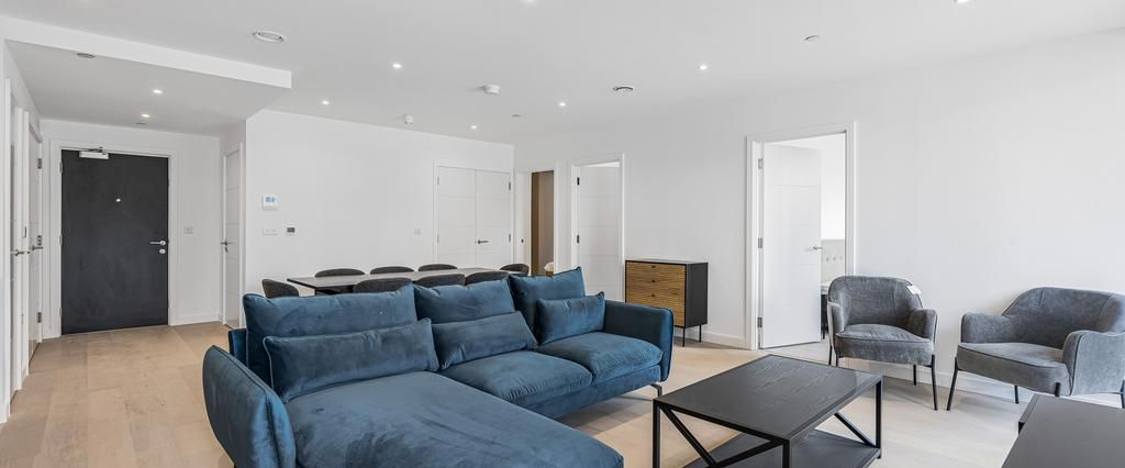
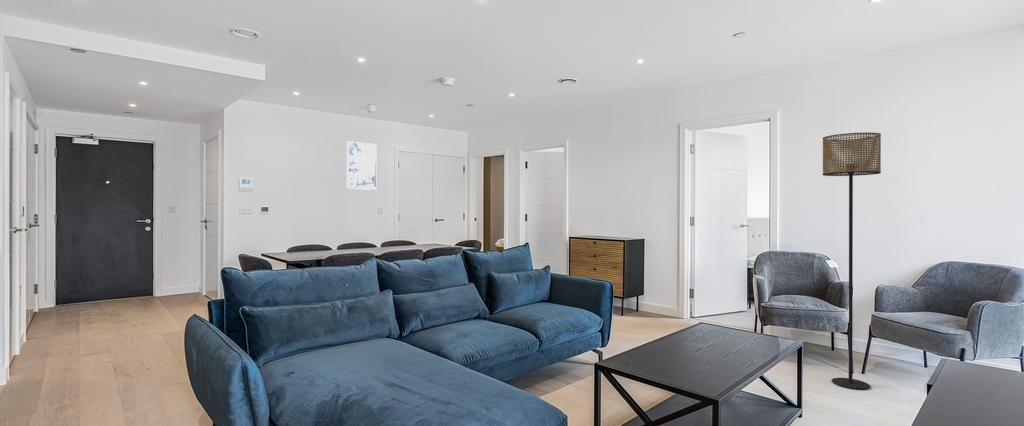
+ floor lamp (850, 260)
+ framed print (362, 166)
